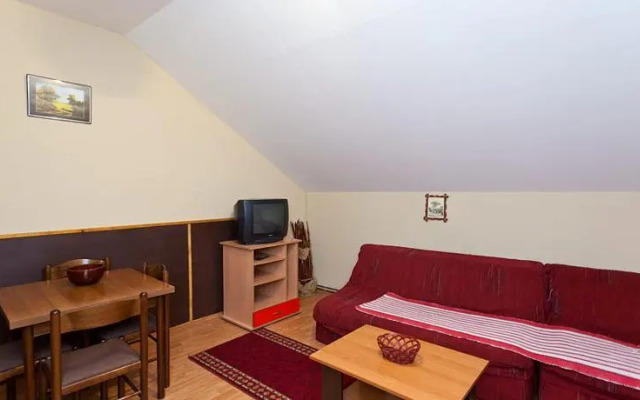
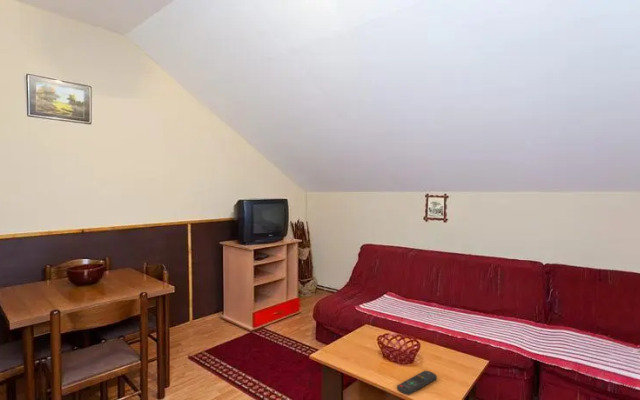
+ remote control (417, 381)
